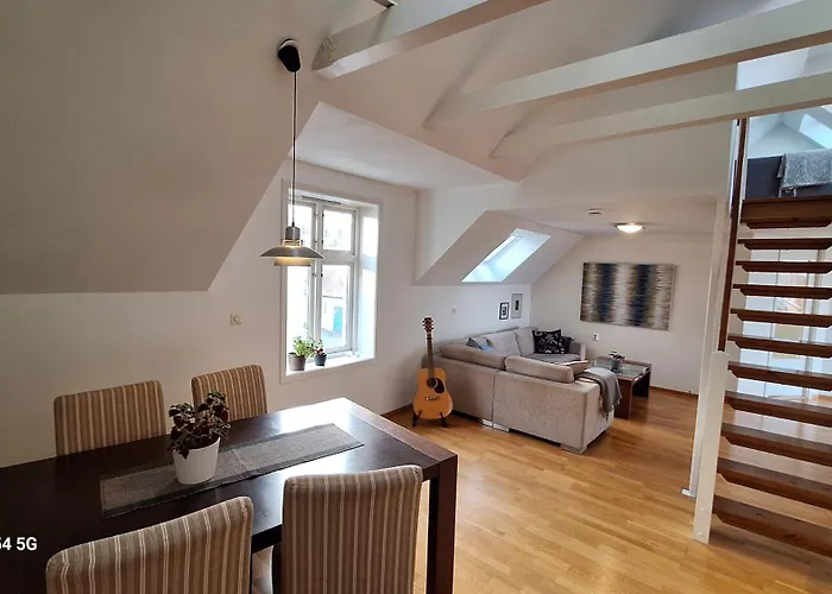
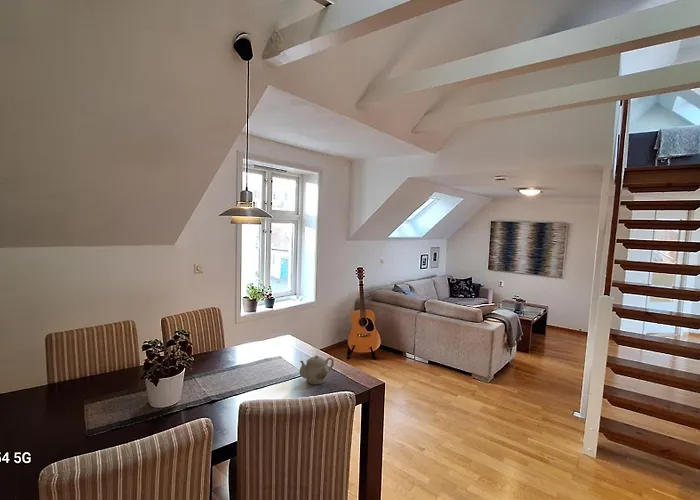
+ teapot (317, 367)
